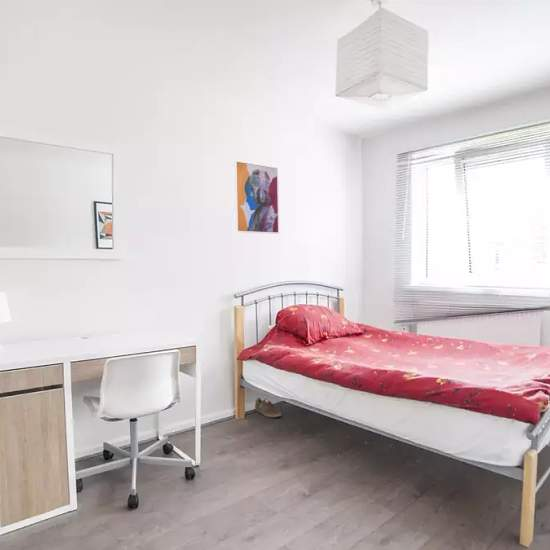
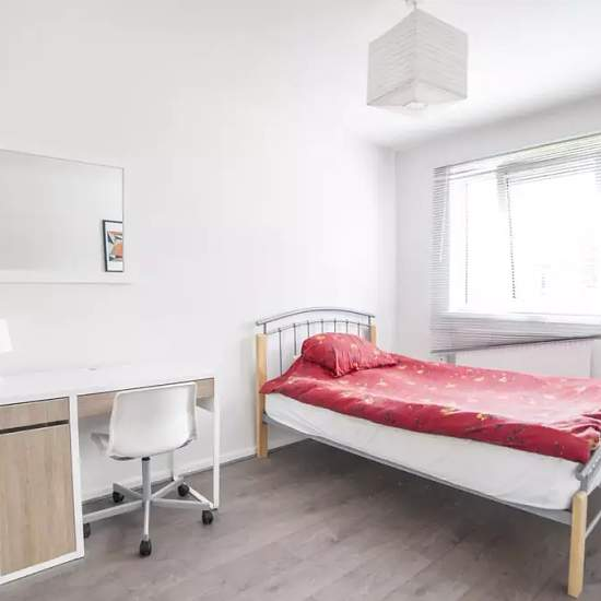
- wall art (257, 198)
- sneaker (266, 406)
